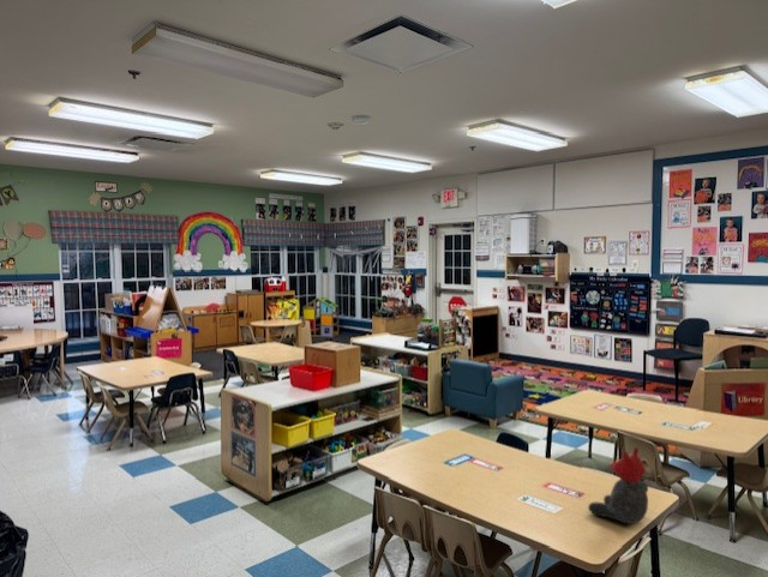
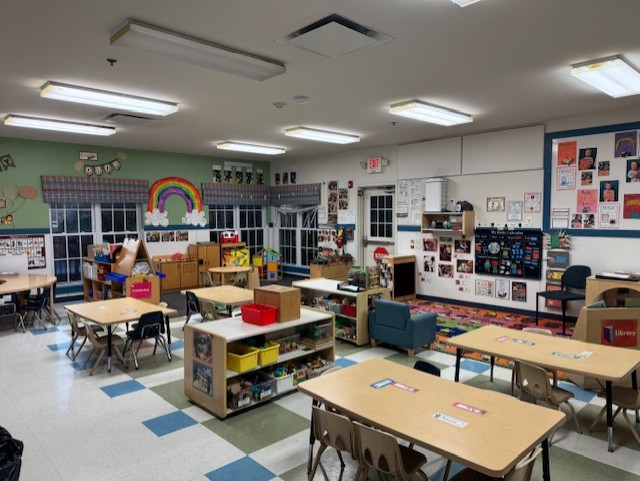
- teddy bear (619, 481)
